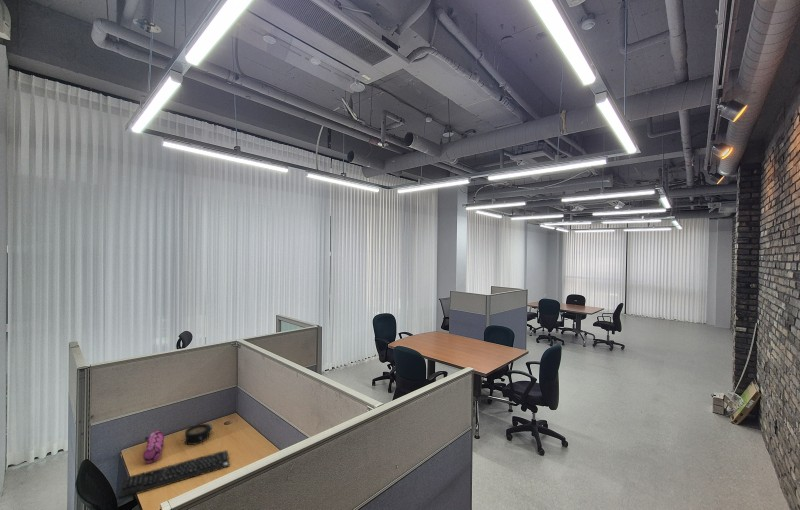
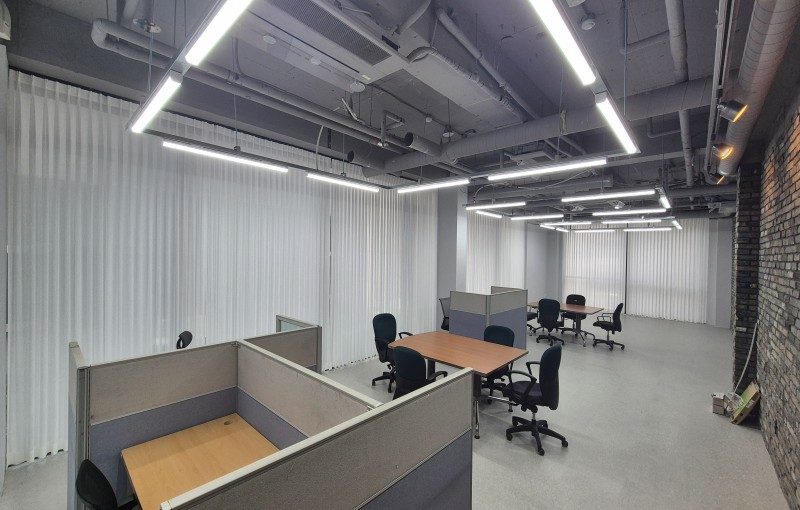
- alarm clock (198, 432)
- pencil case (153, 445)
- keyboard (178, 471)
